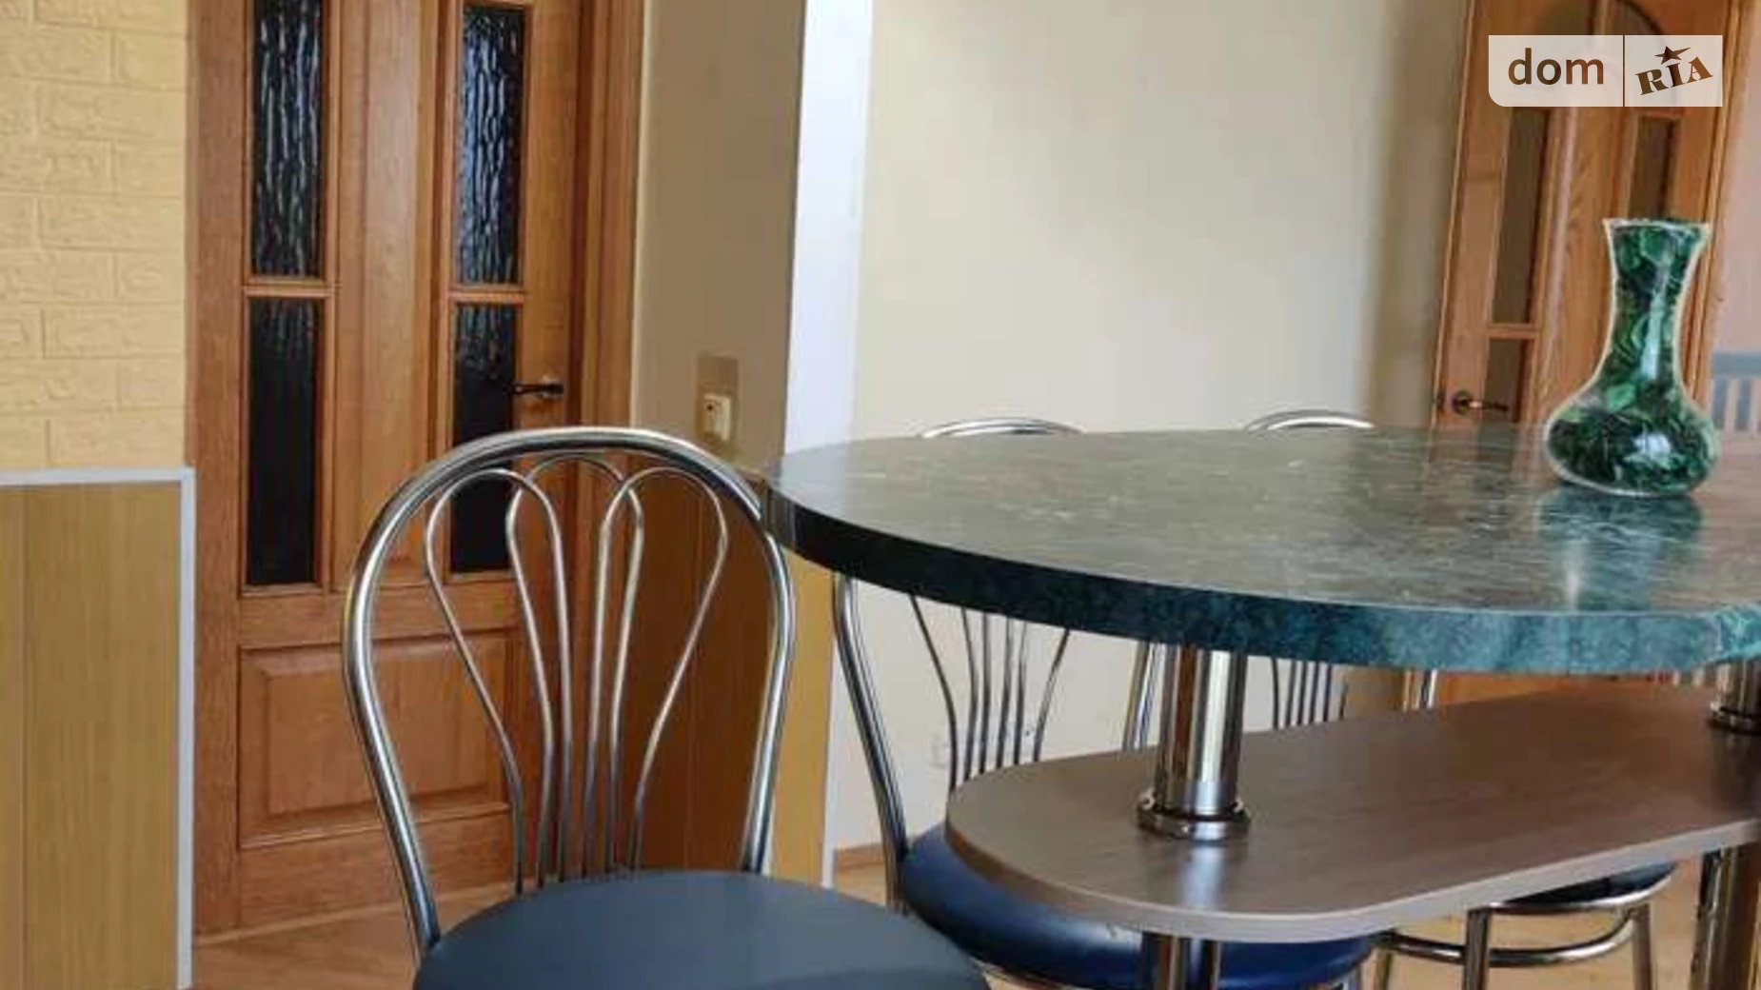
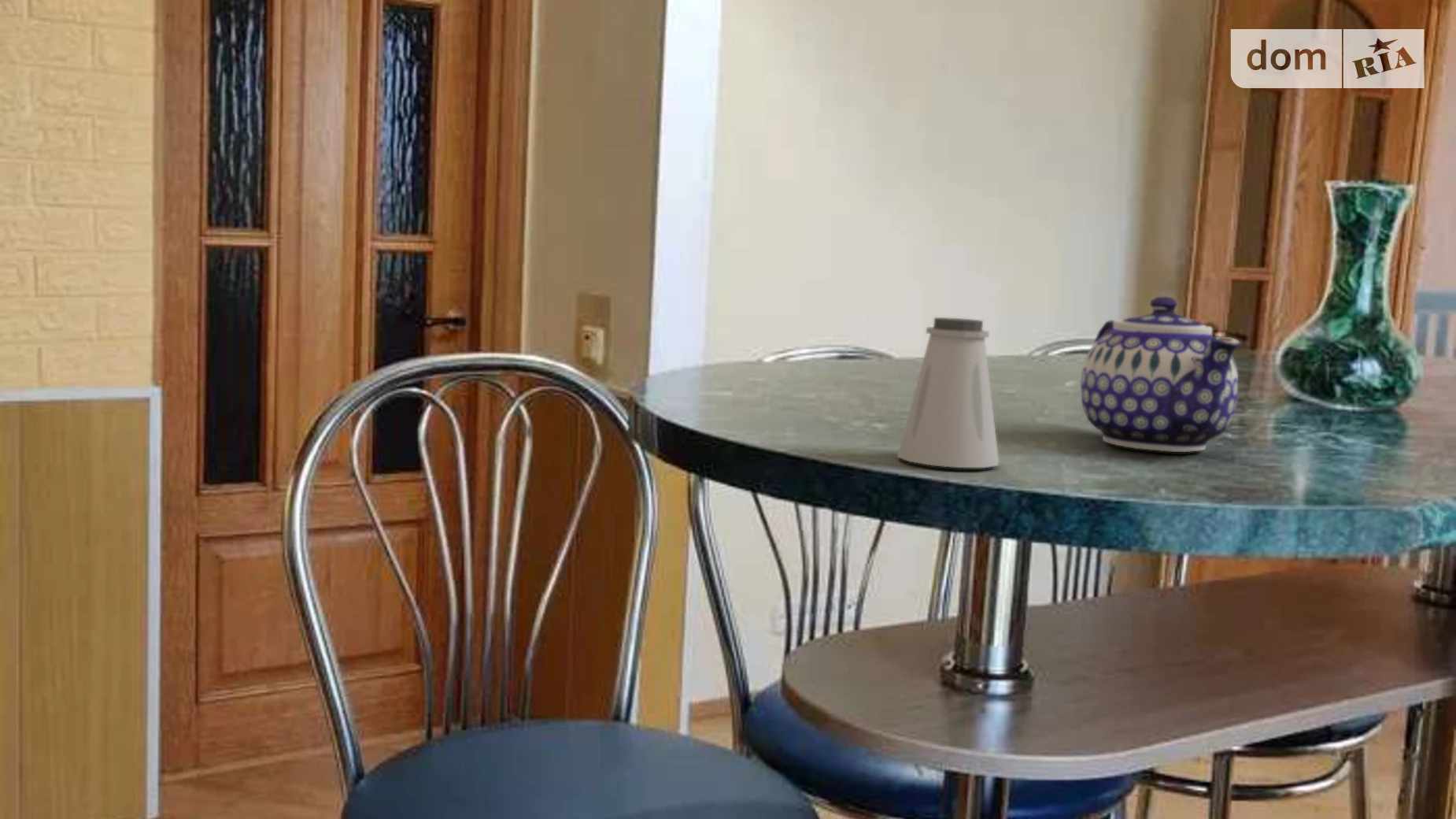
+ saltshaker (953, 390)
+ teapot (1159, 371)
